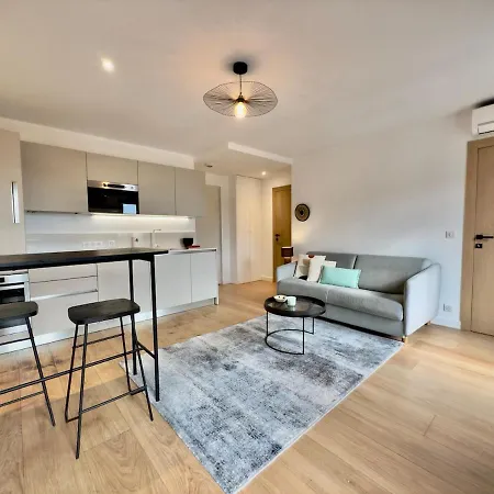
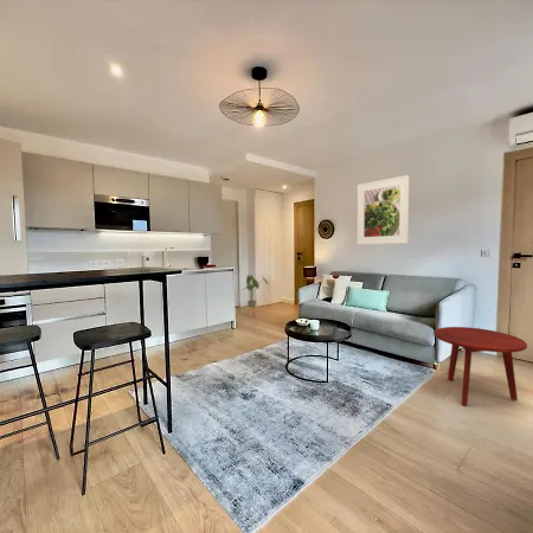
+ house plant (251, 295)
+ side table (470, 362)
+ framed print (380, 212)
